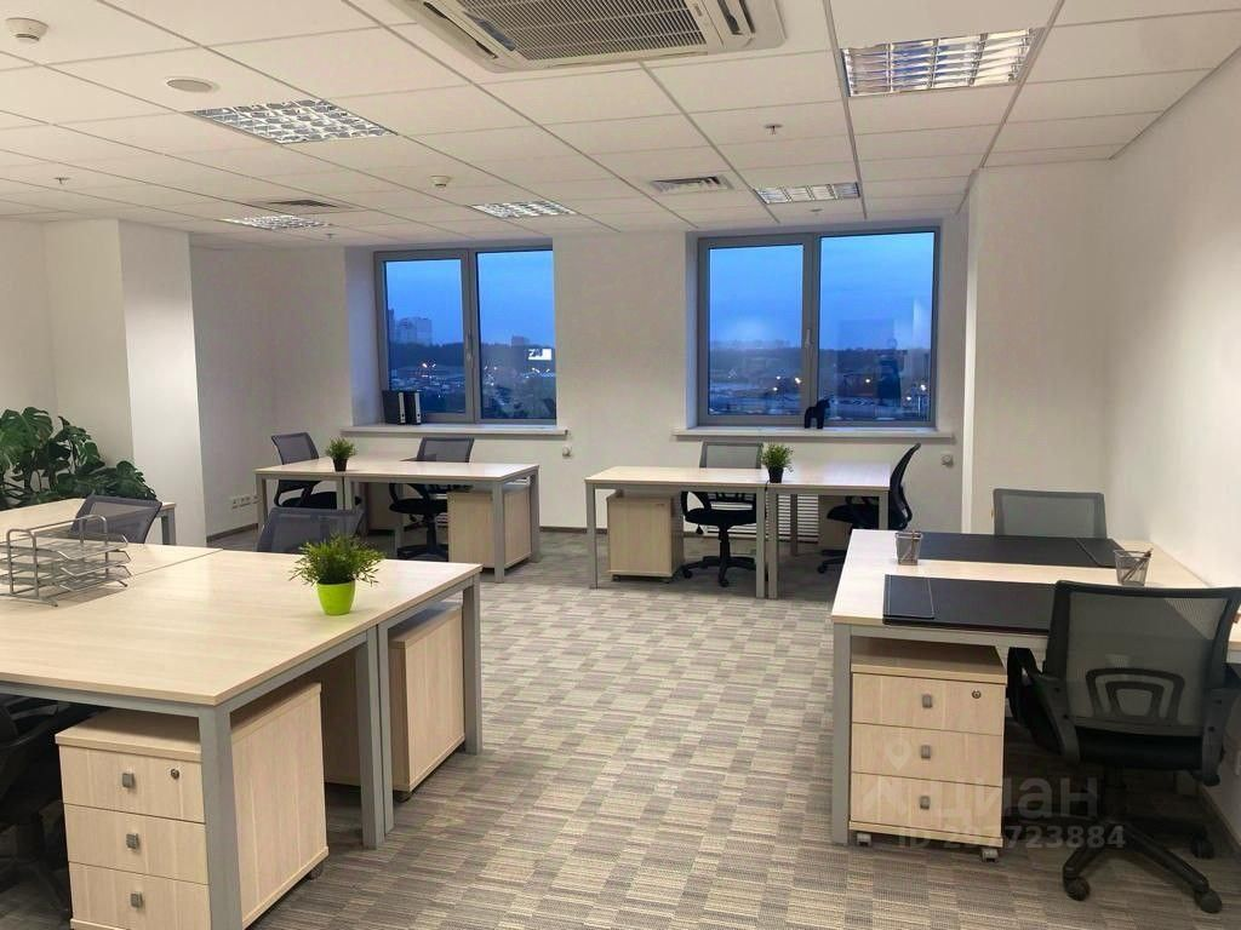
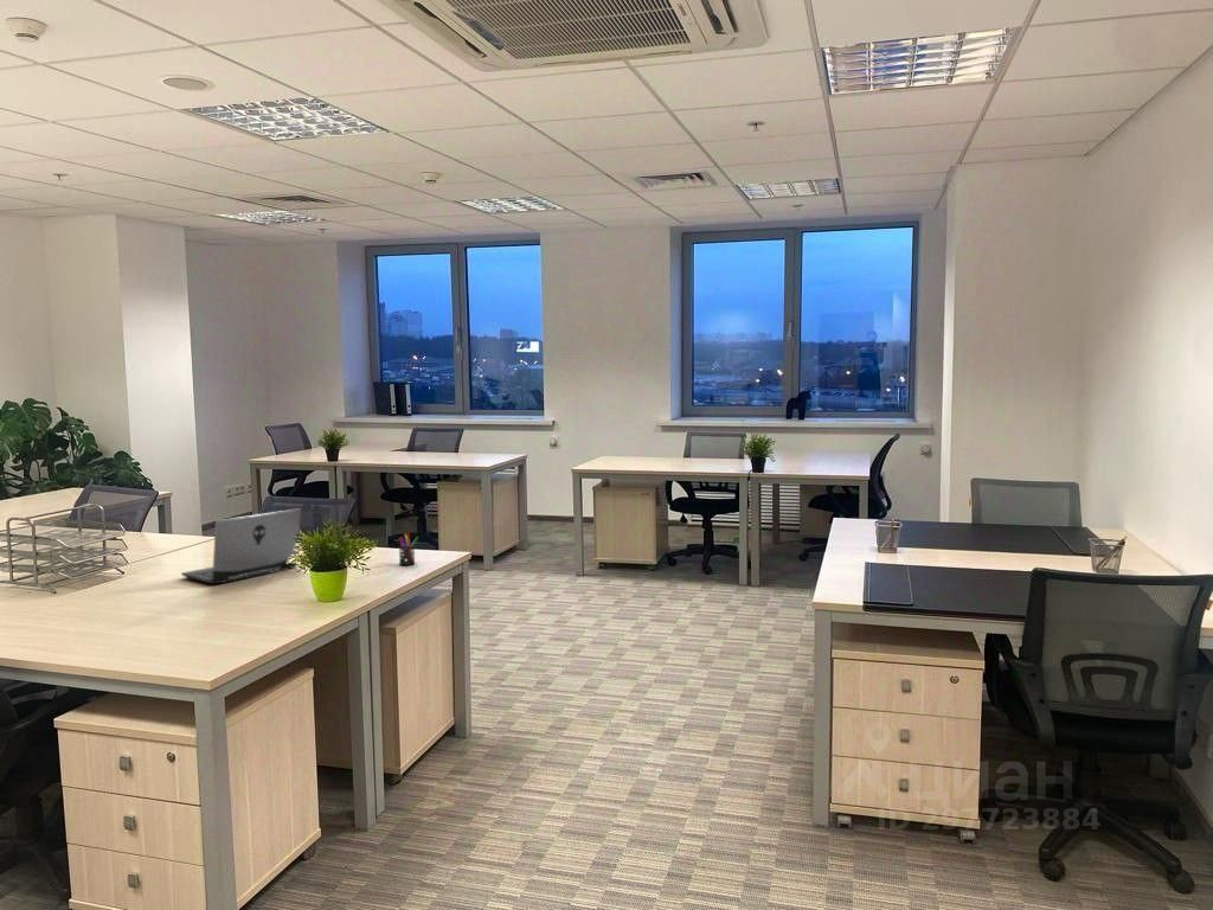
+ laptop (242, 541)
+ pen holder (409, 547)
